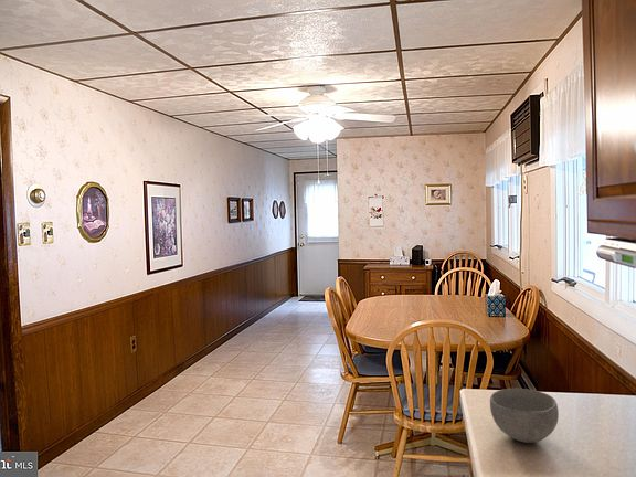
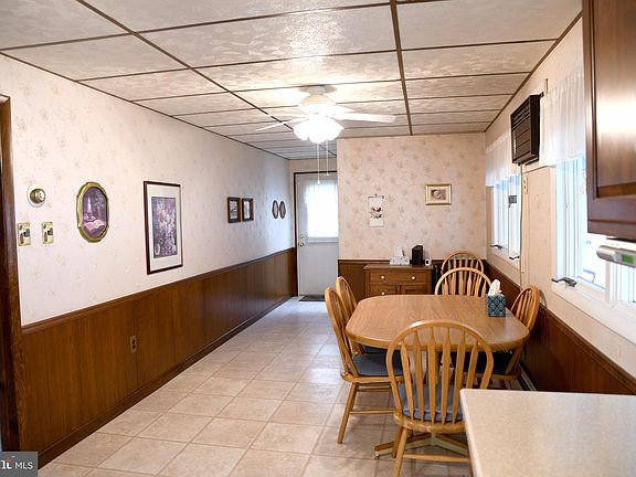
- bowl (523, 417)
